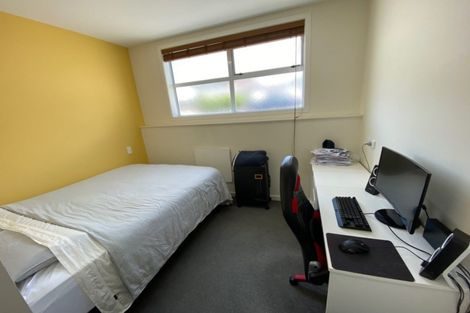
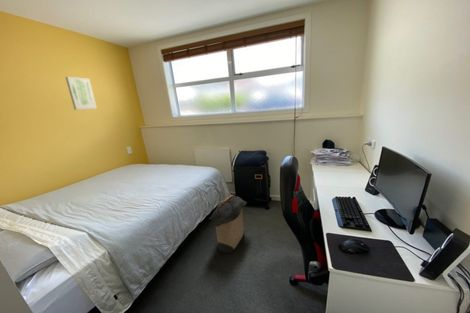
+ laundry hamper (229, 216)
+ wall art (82, 93)
